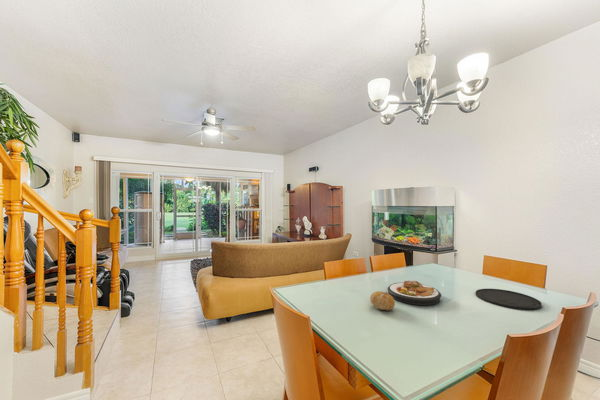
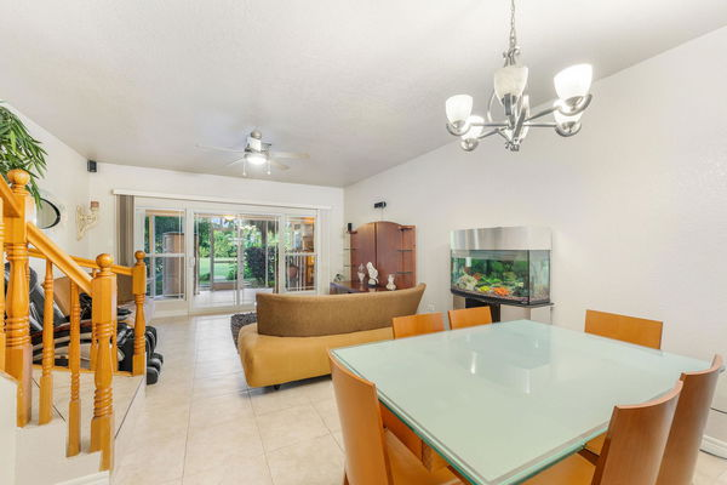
- fruit (382, 300)
- plate (413, 290)
- plate (506, 298)
